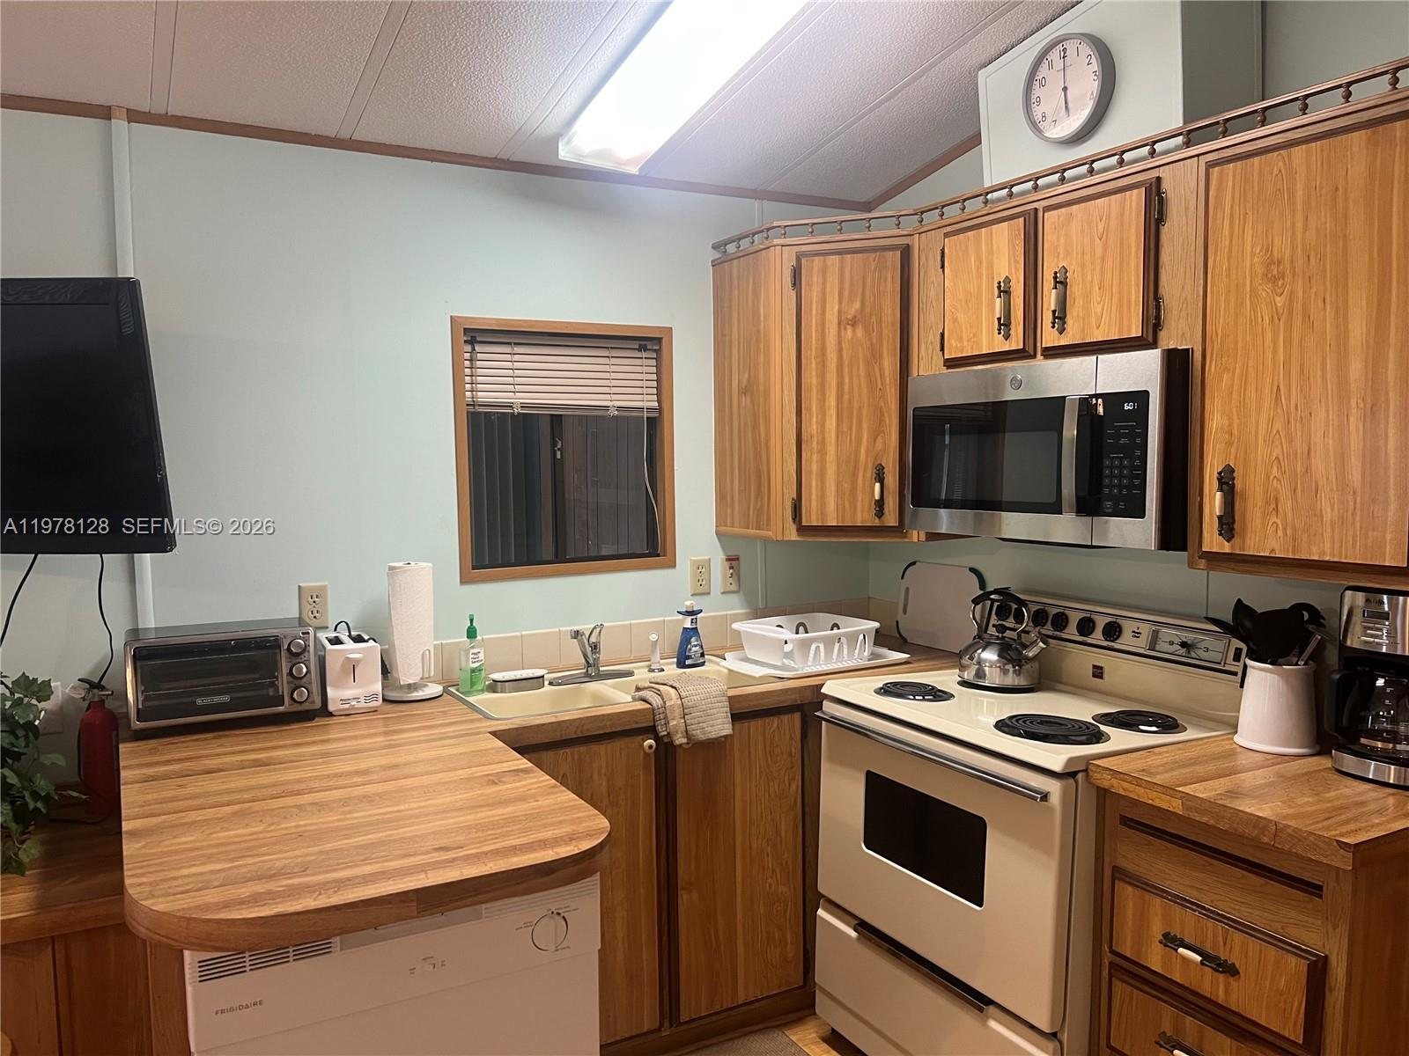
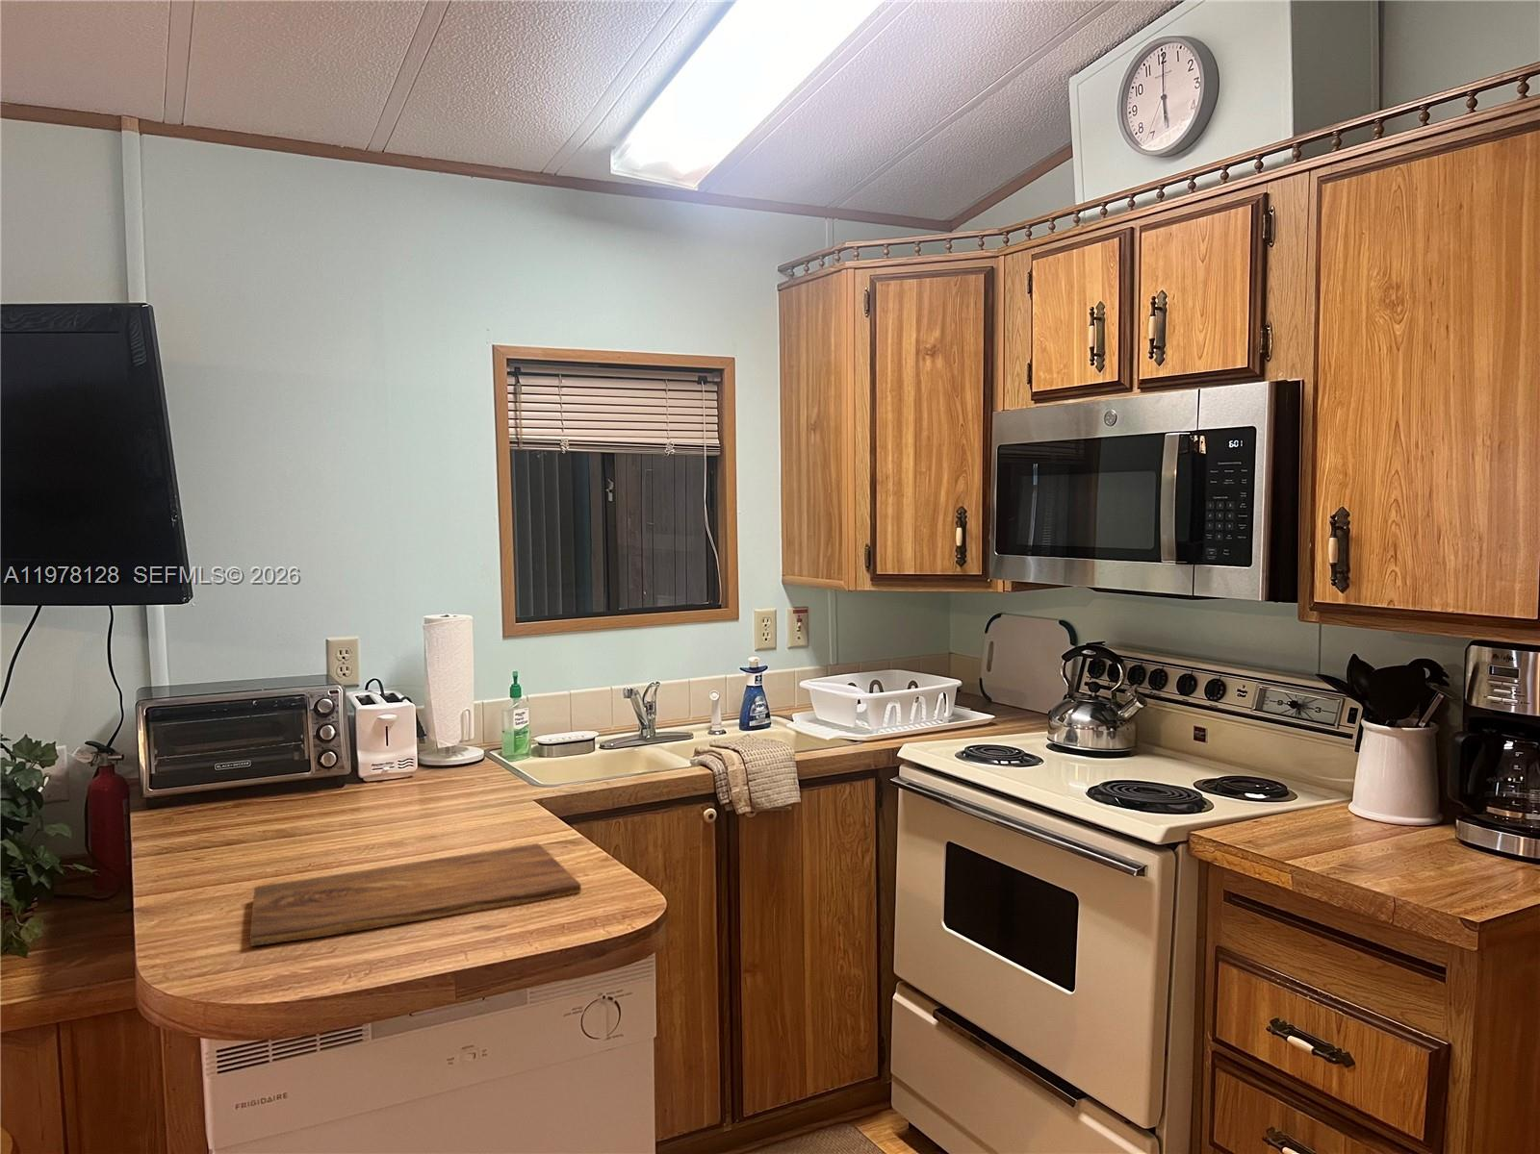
+ cutting board (415, 890)
